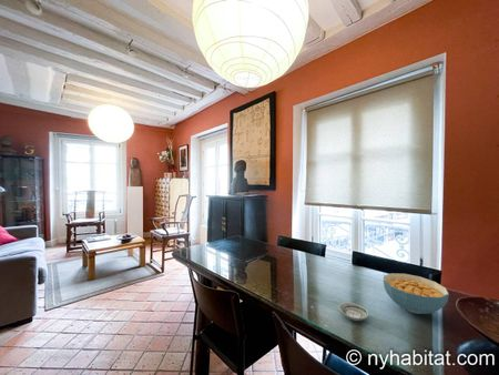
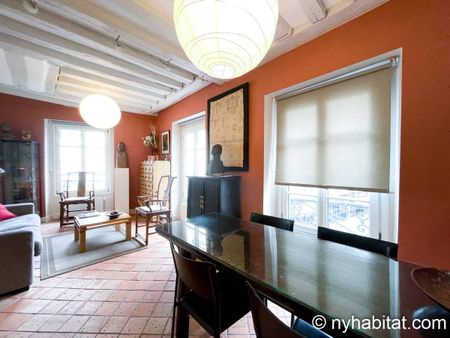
- cereal bowl (413, 296)
- saucer (353, 313)
